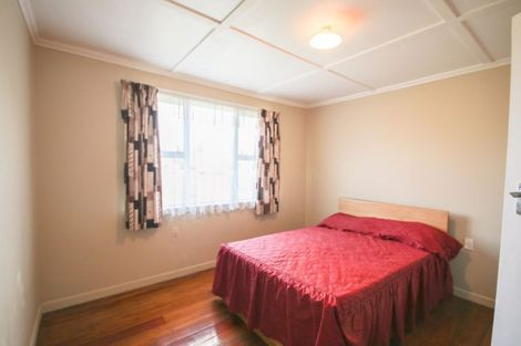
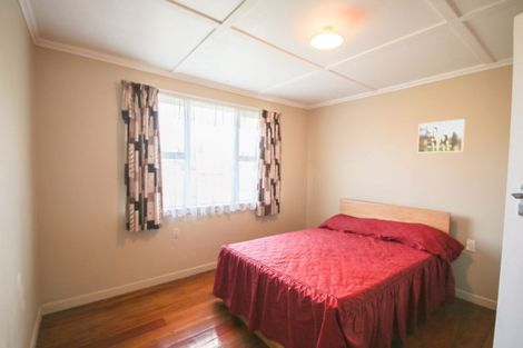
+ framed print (440, 137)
